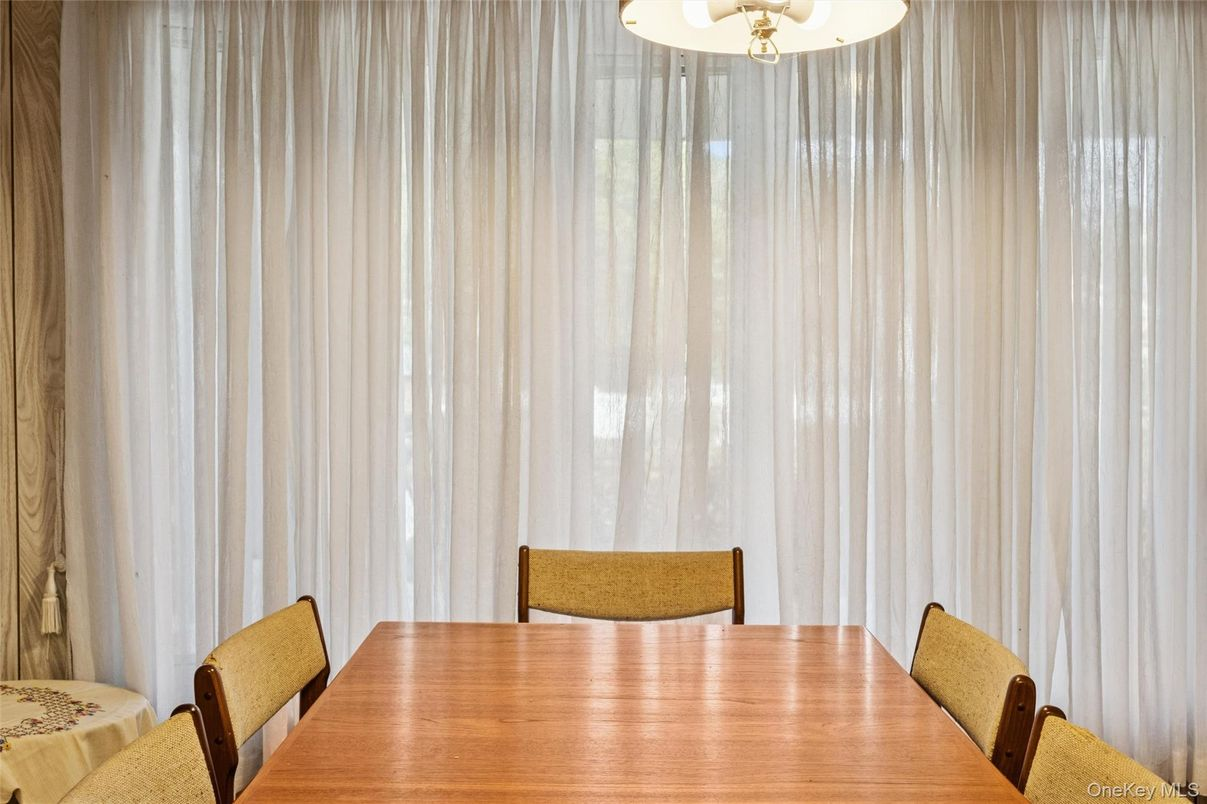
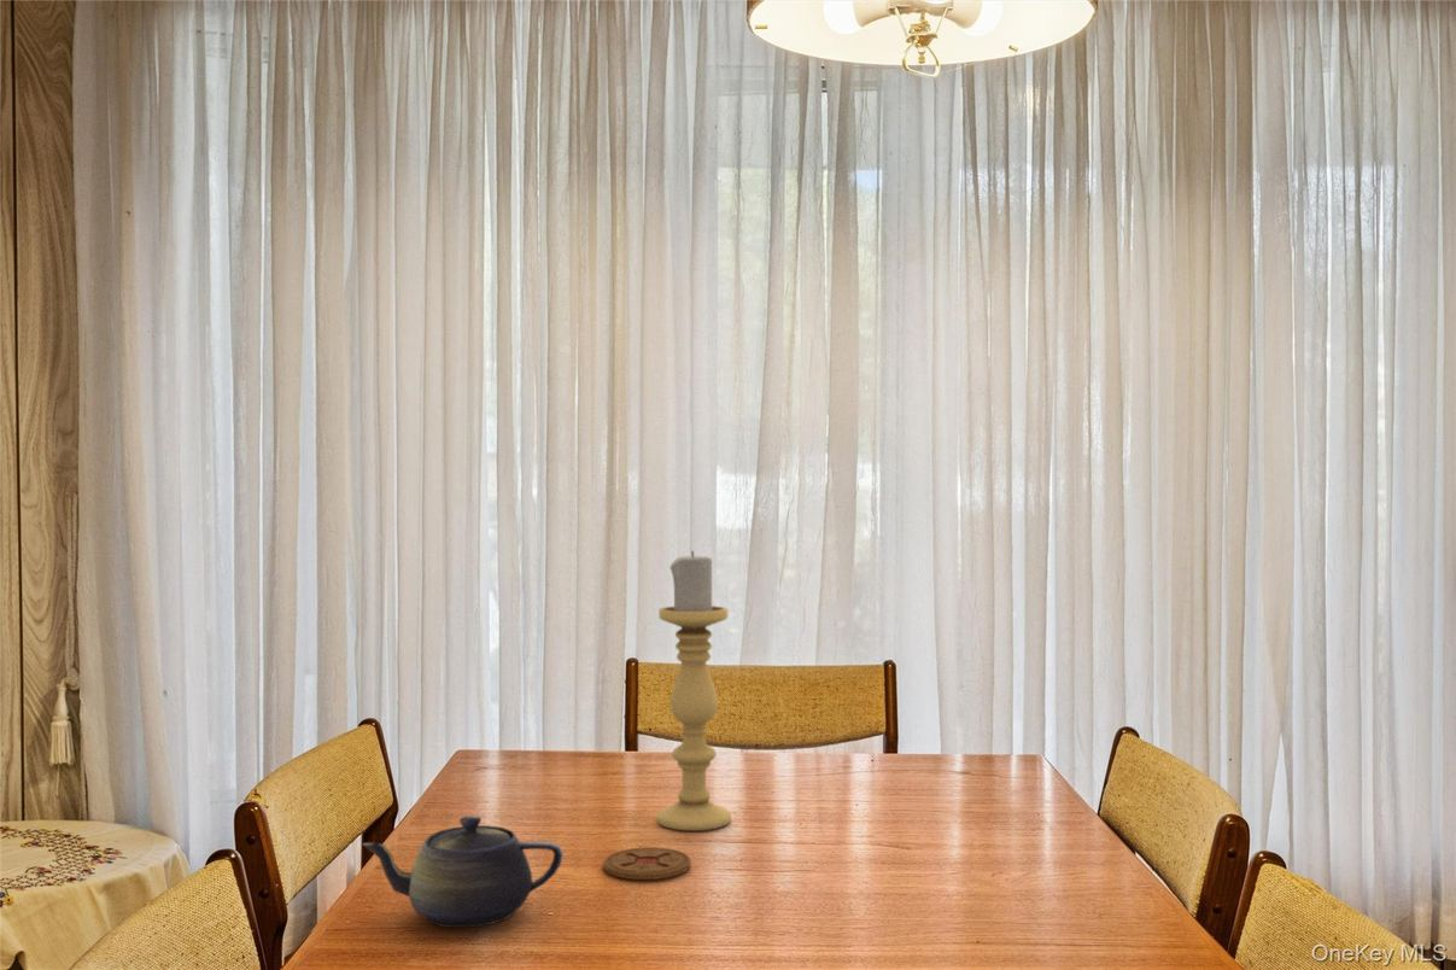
+ candle holder (694, 685)
+ coaster (647, 863)
+ teapot (463, 866)
